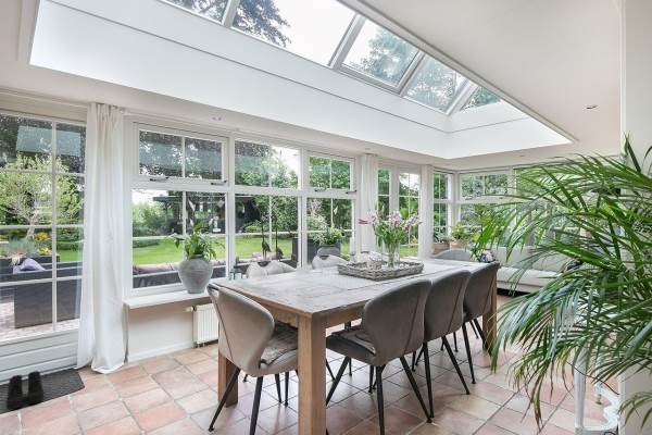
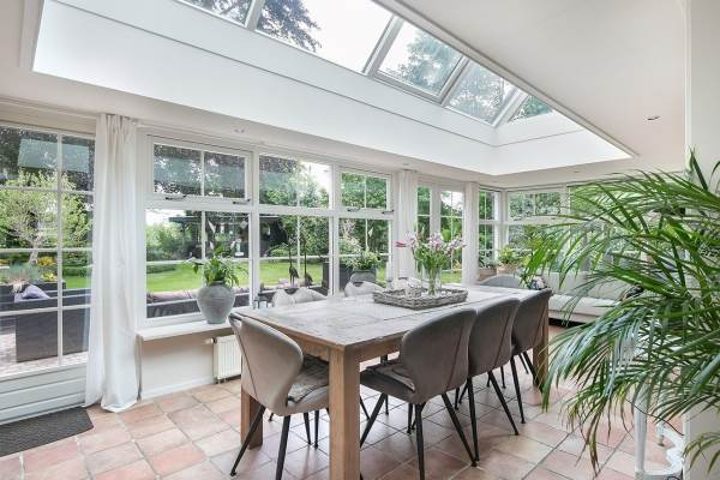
- boots (28, 387)
